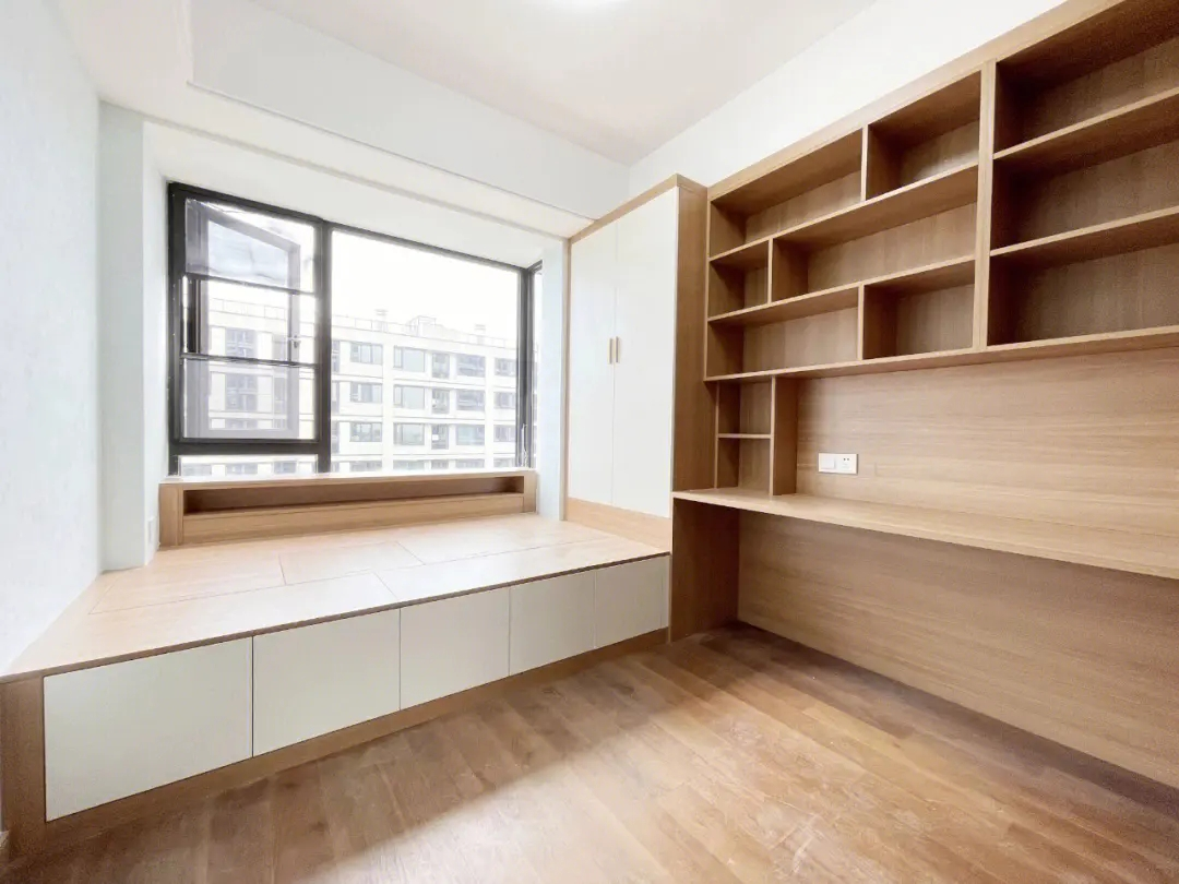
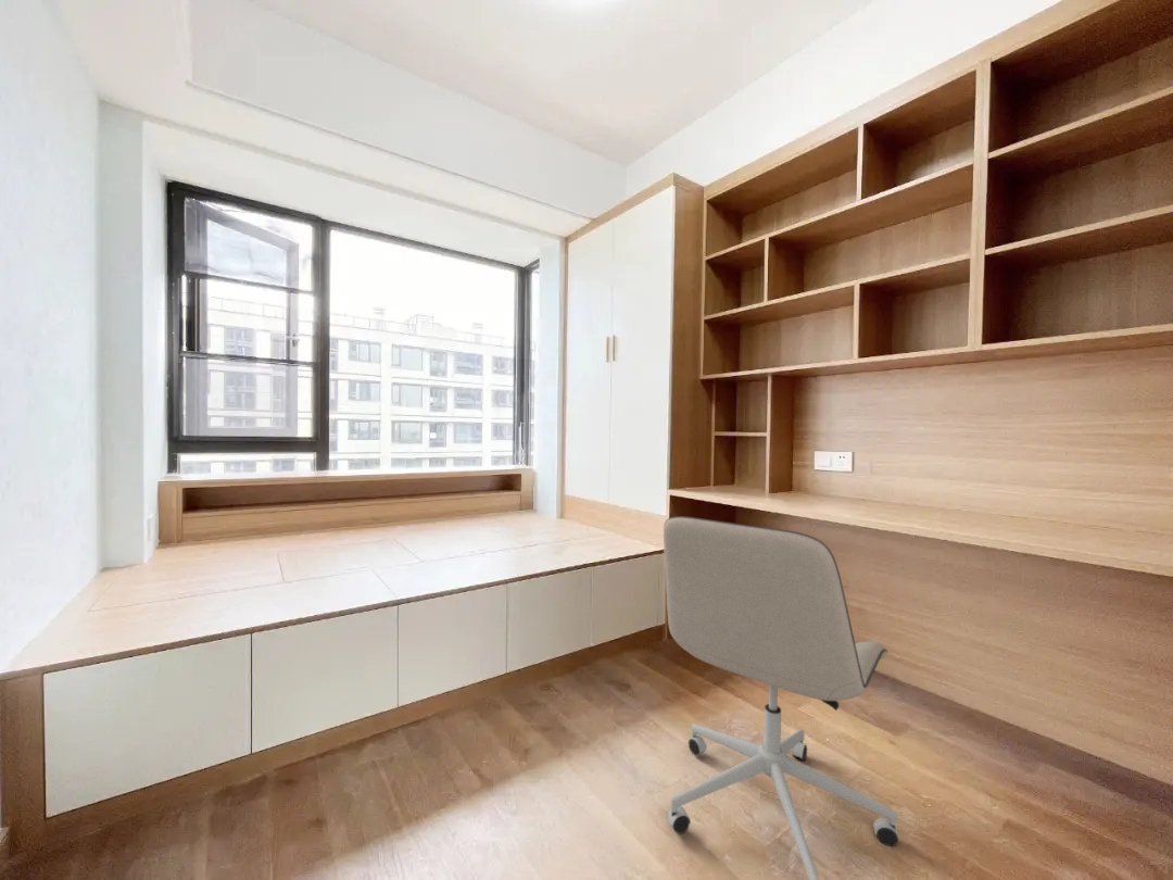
+ office chair (772, 661)
